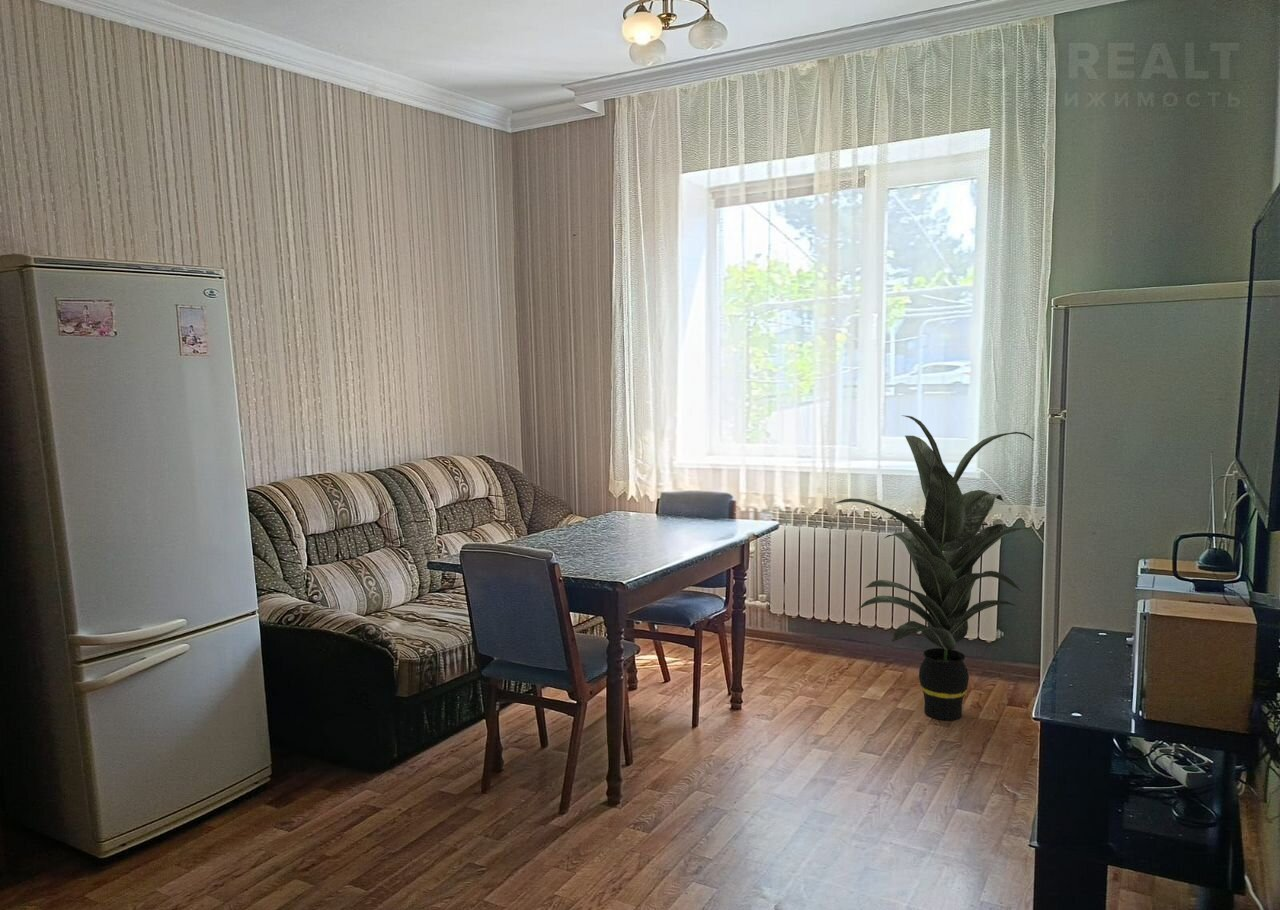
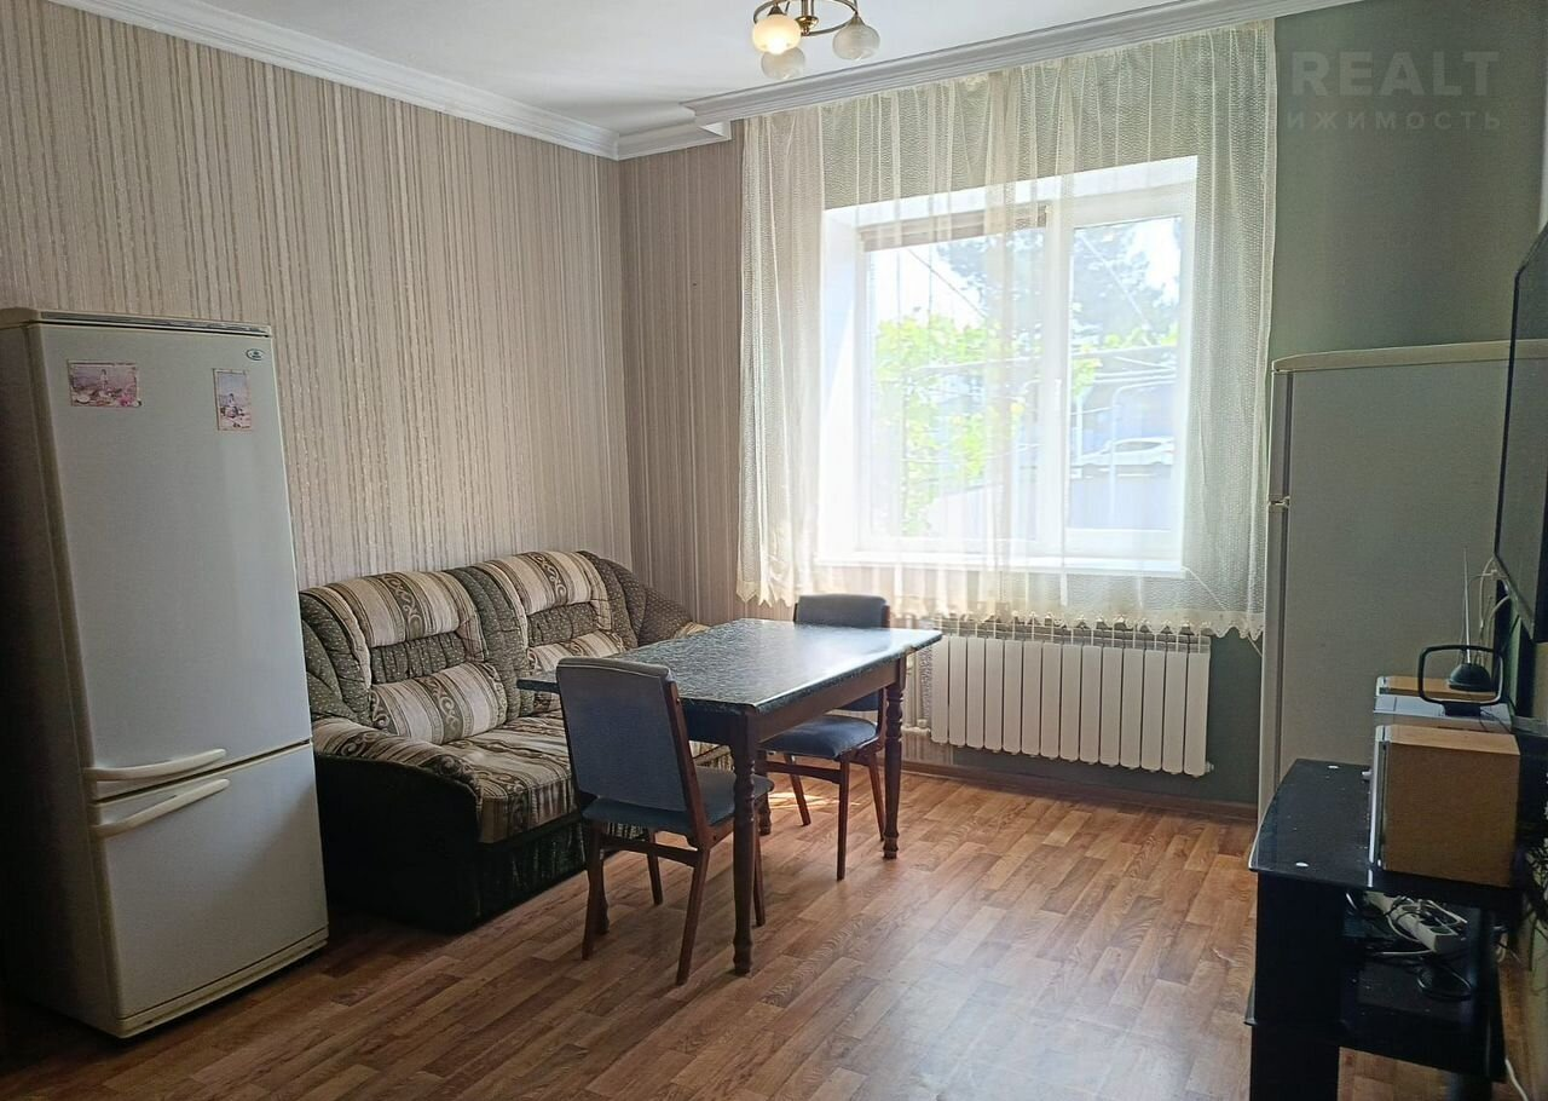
- indoor plant (935, 564)
